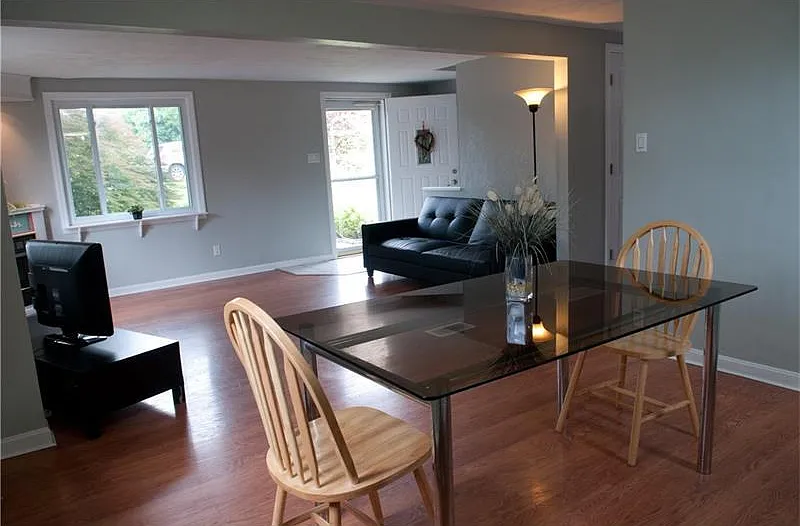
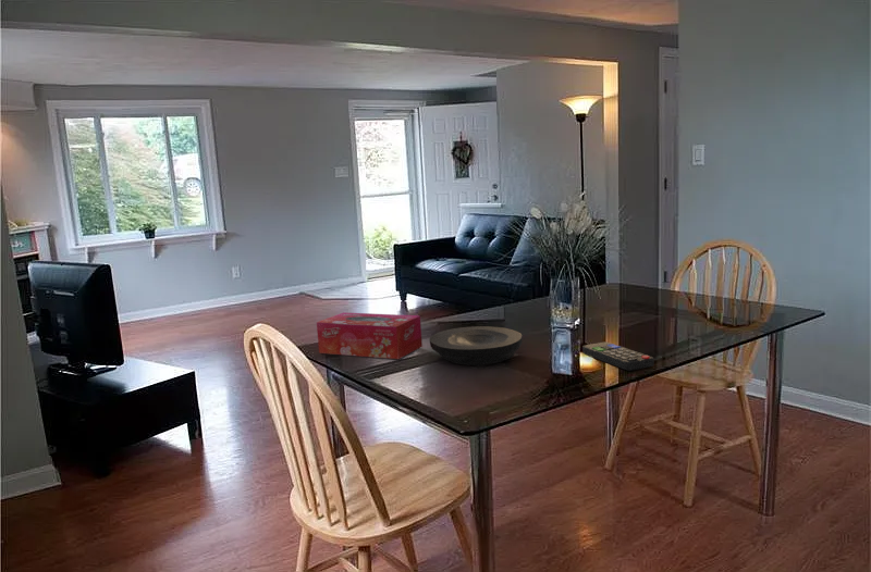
+ remote control (616, 355)
+ plate (475, 347)
+ tissue box (369, 334)
